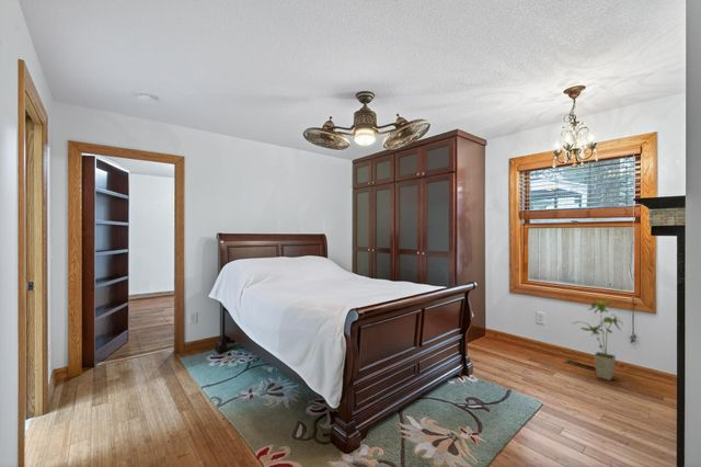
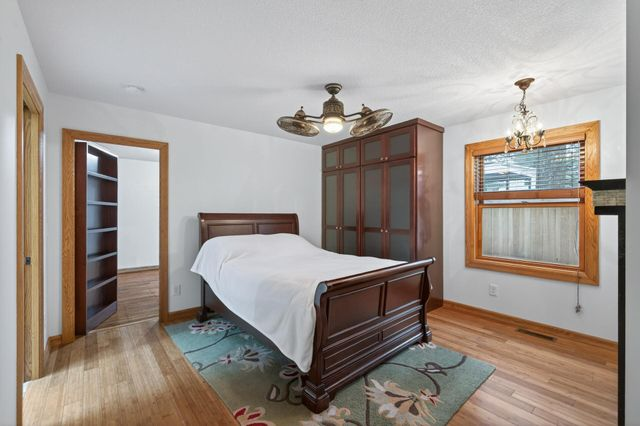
- house plant (597, 337)
